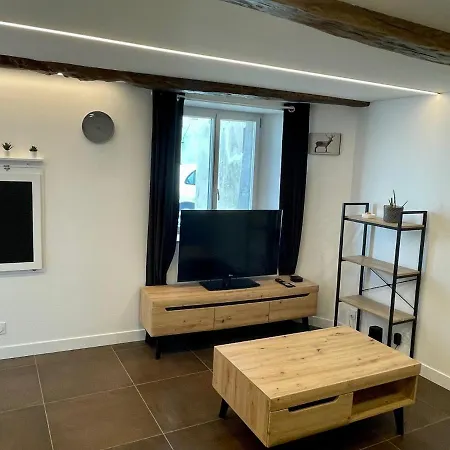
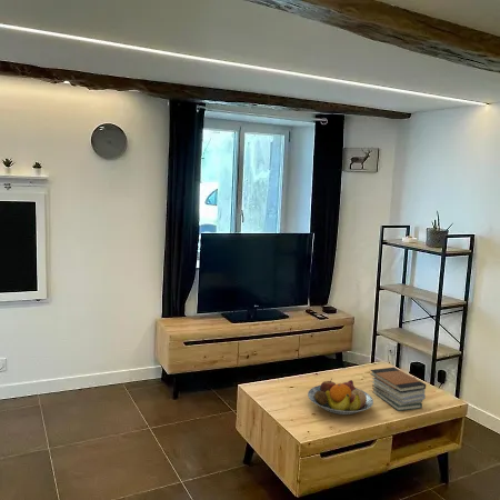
+ book stack (397, 388)
+ fruit bowl (340, 394)
